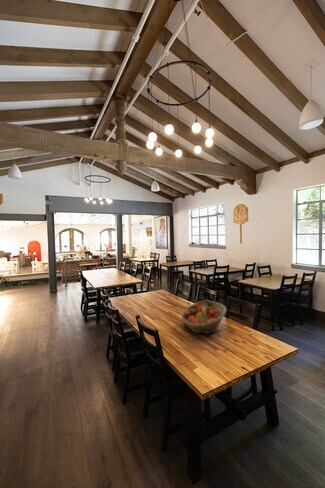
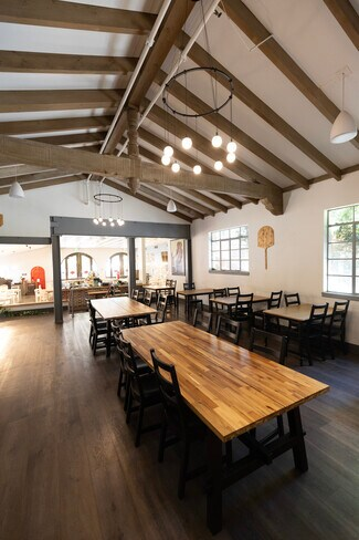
- fruit basket (203, 315)
